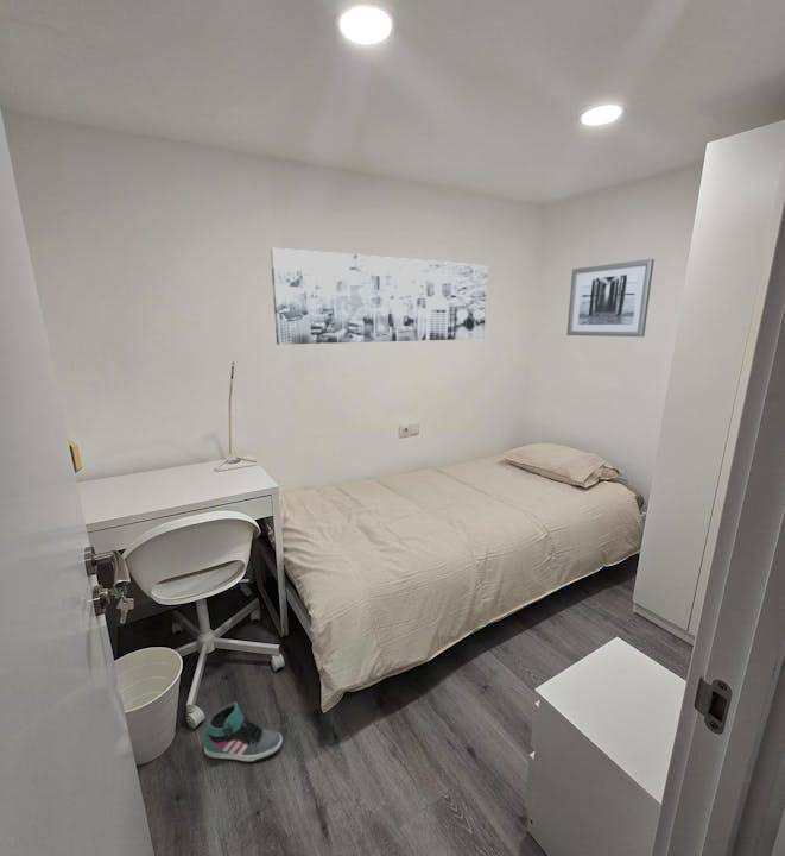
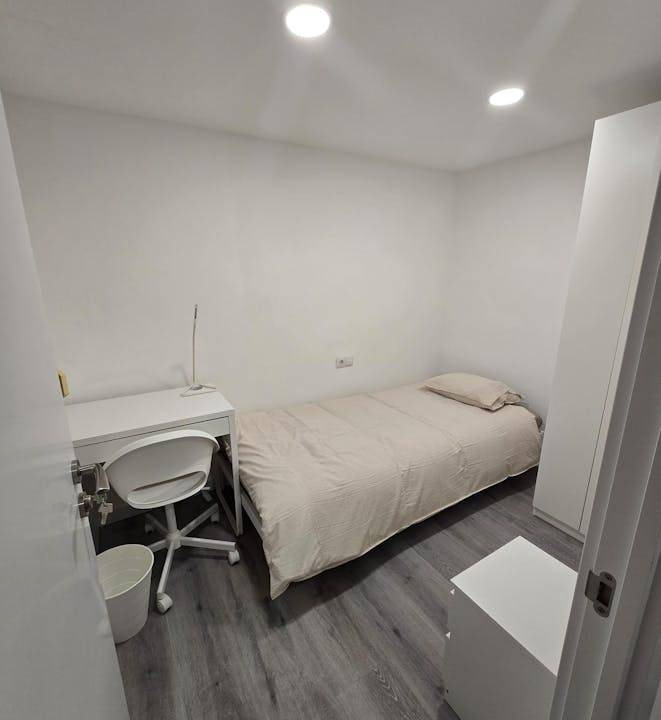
- wall art (393, 300)
- wall art (606, 301)
- sneaker (241, 728)
